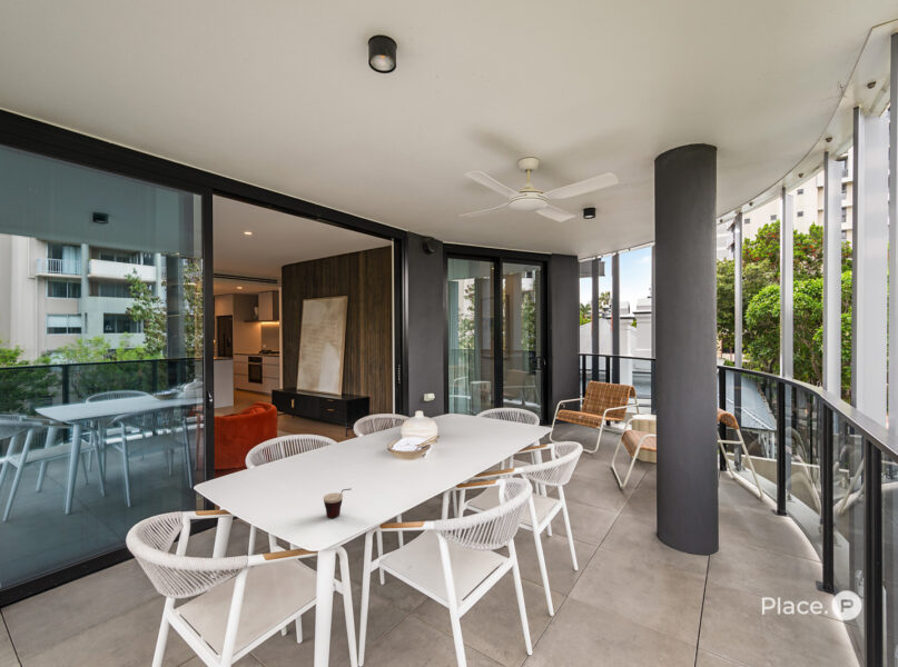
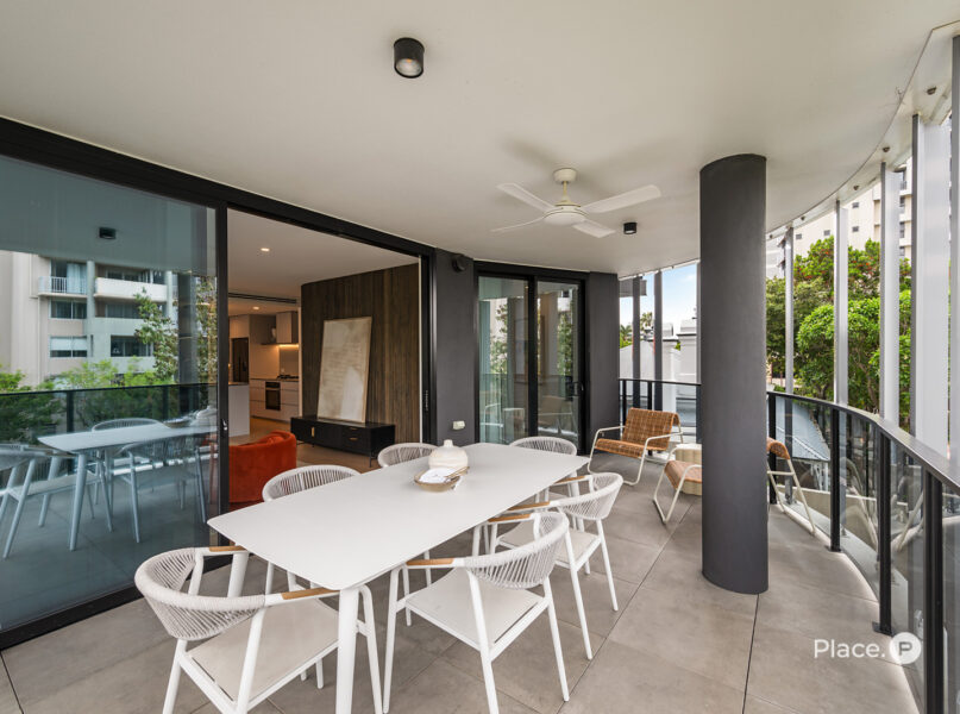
- cup (338, 500)
